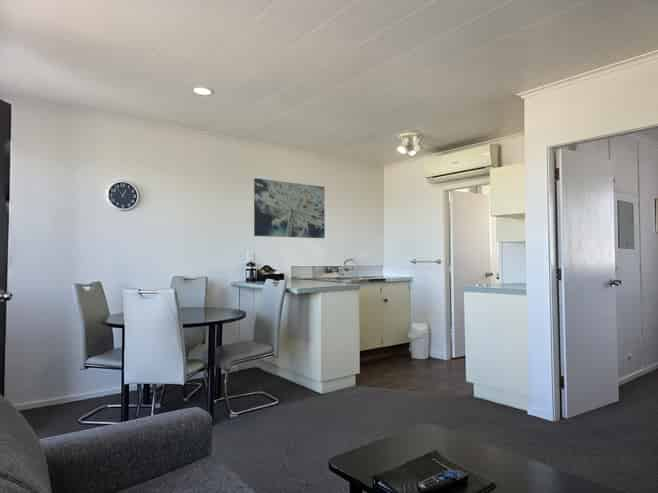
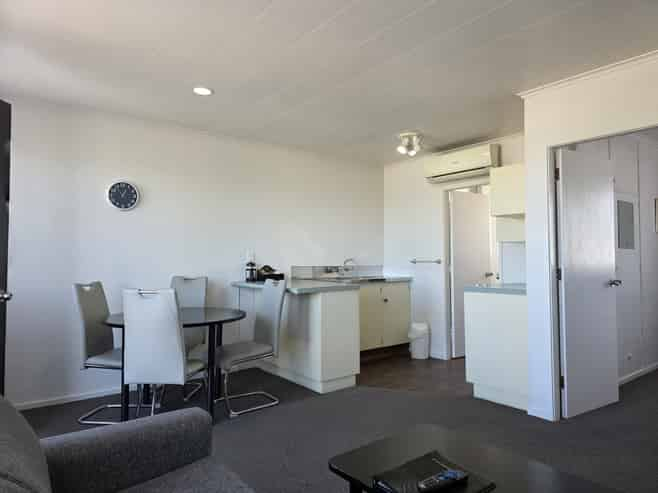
- wall art (291, 210)
